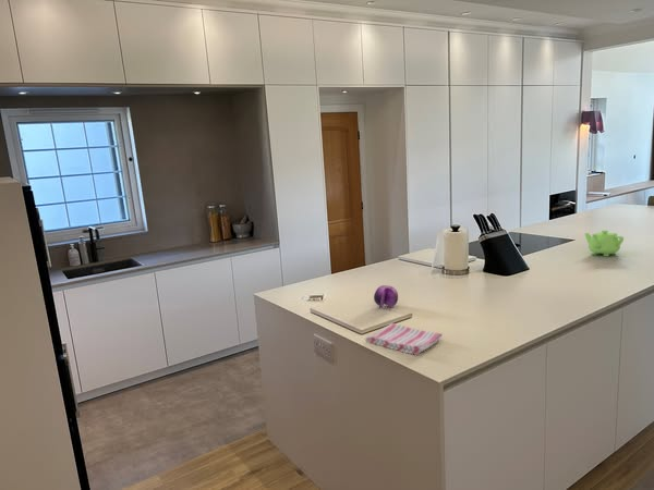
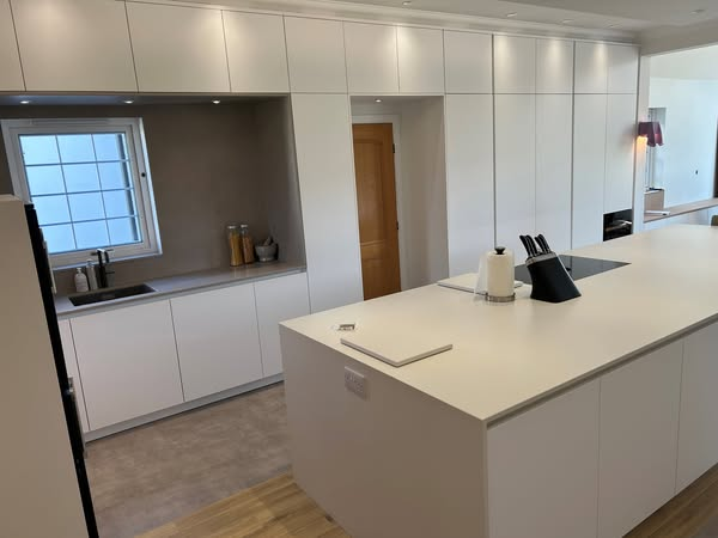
- dish towel (403, 336)
- fruit (386, 296)
- teapot (603, 242)
